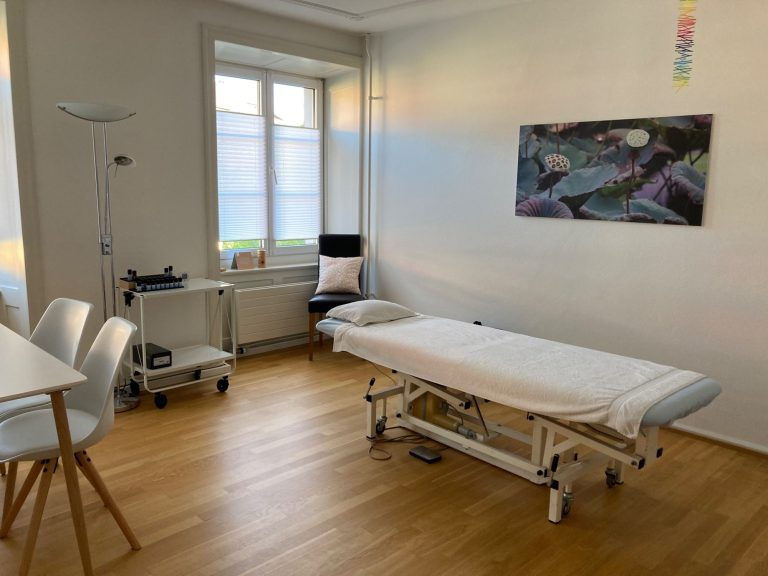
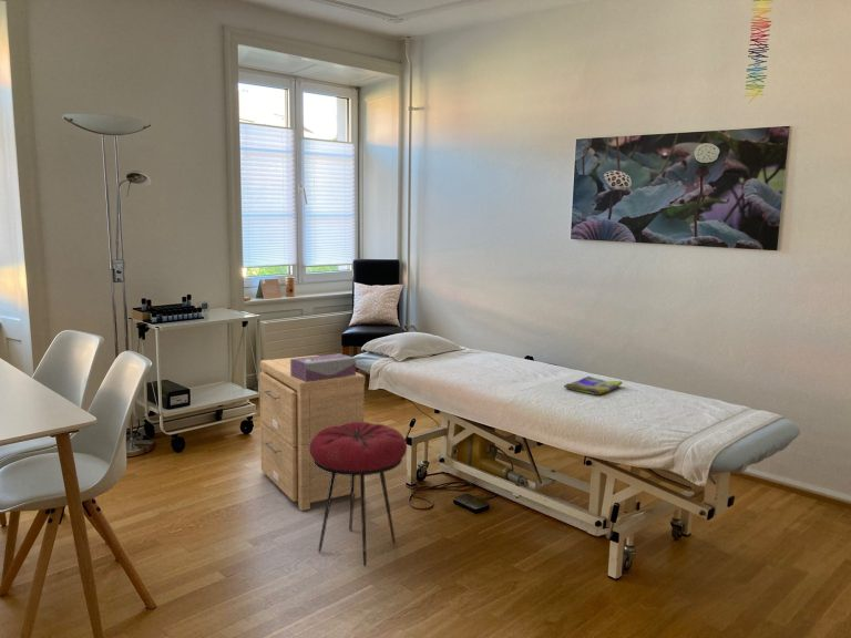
+ dish towel (593, 384)
+ side table (306, 426)
+ stool (360, 490)
+ tissue box (322, 366)
